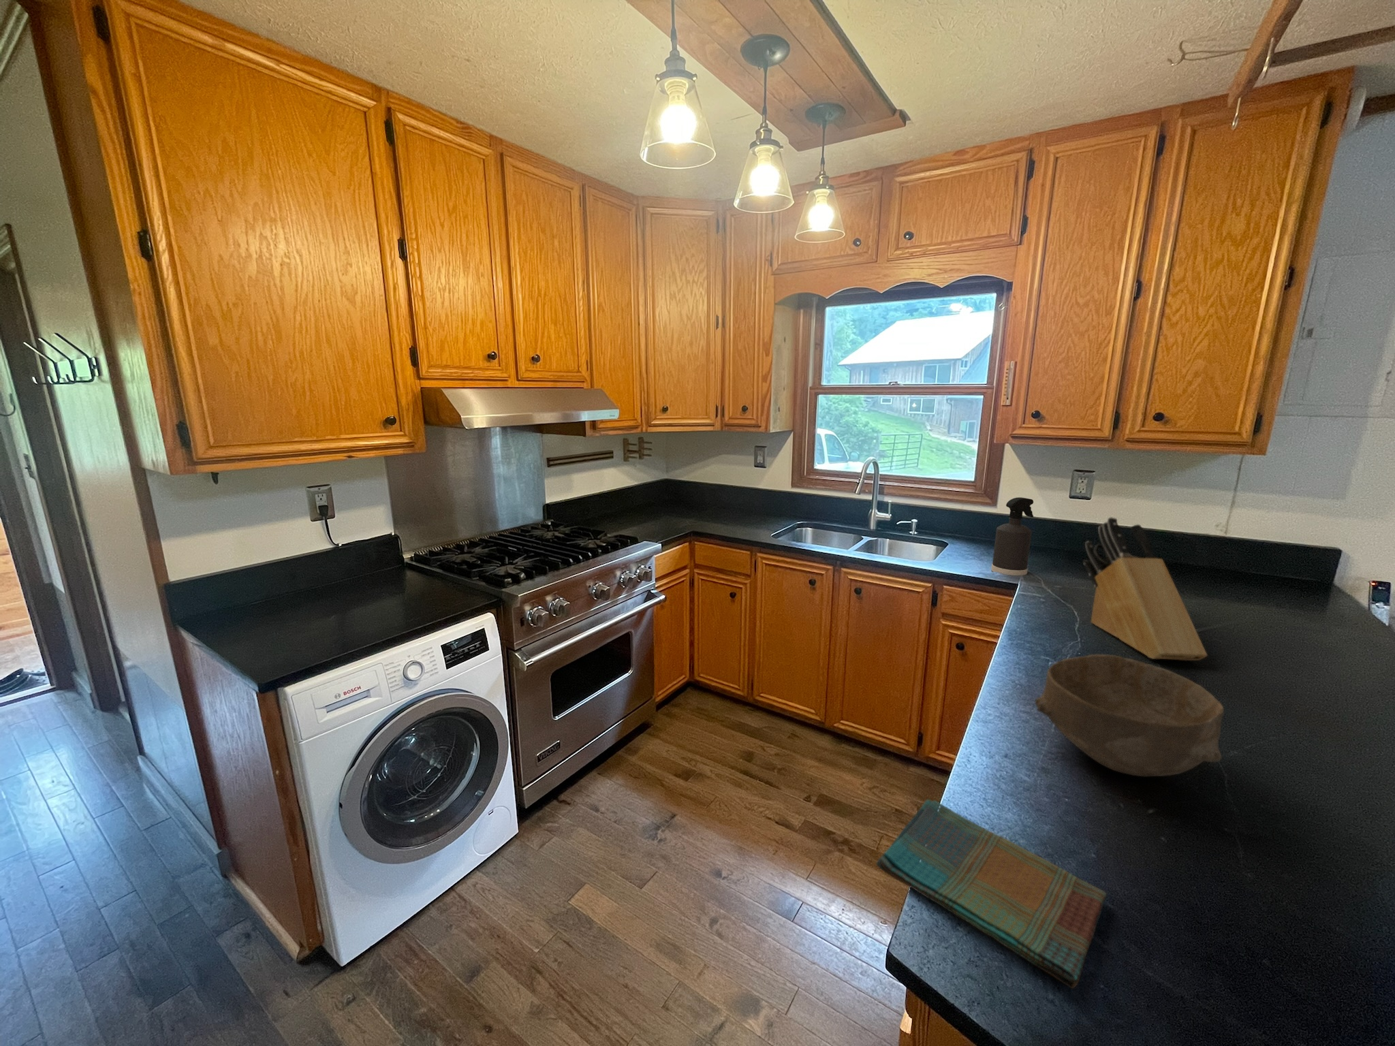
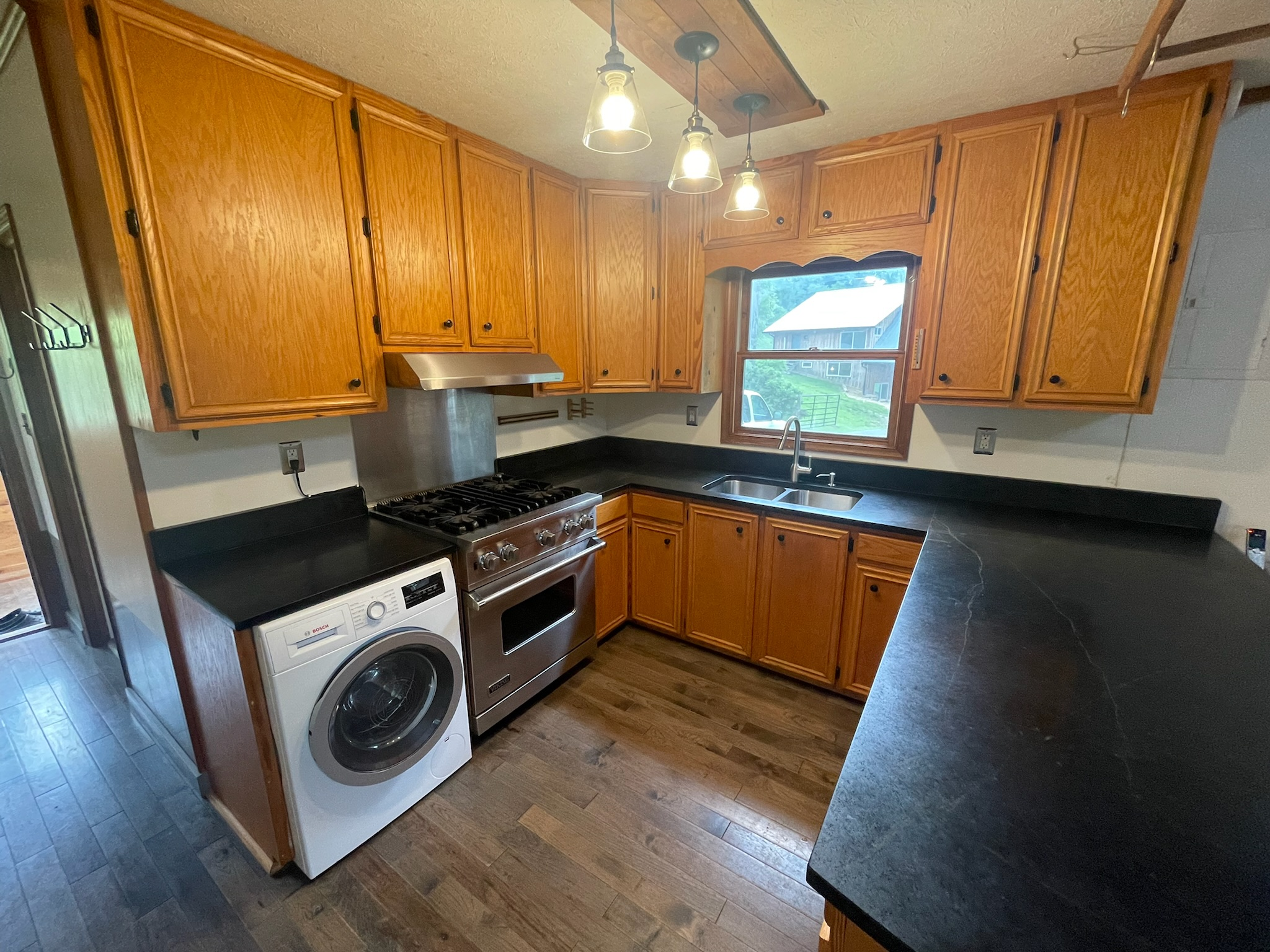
- bowl (1117, 719)
- knife block (1139, 581)
- dish towel (987, 875)
- spray bottle (1015, 535)
